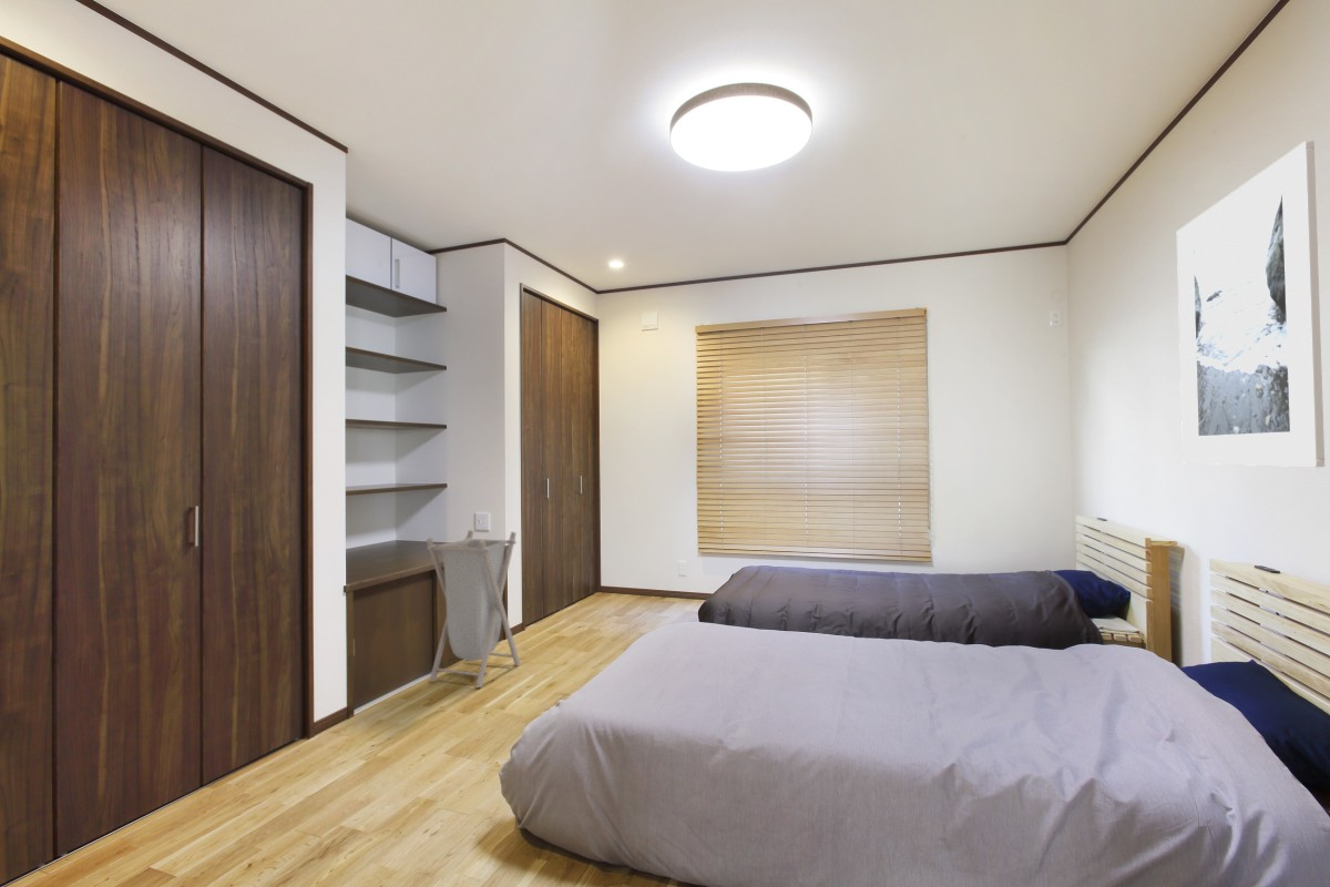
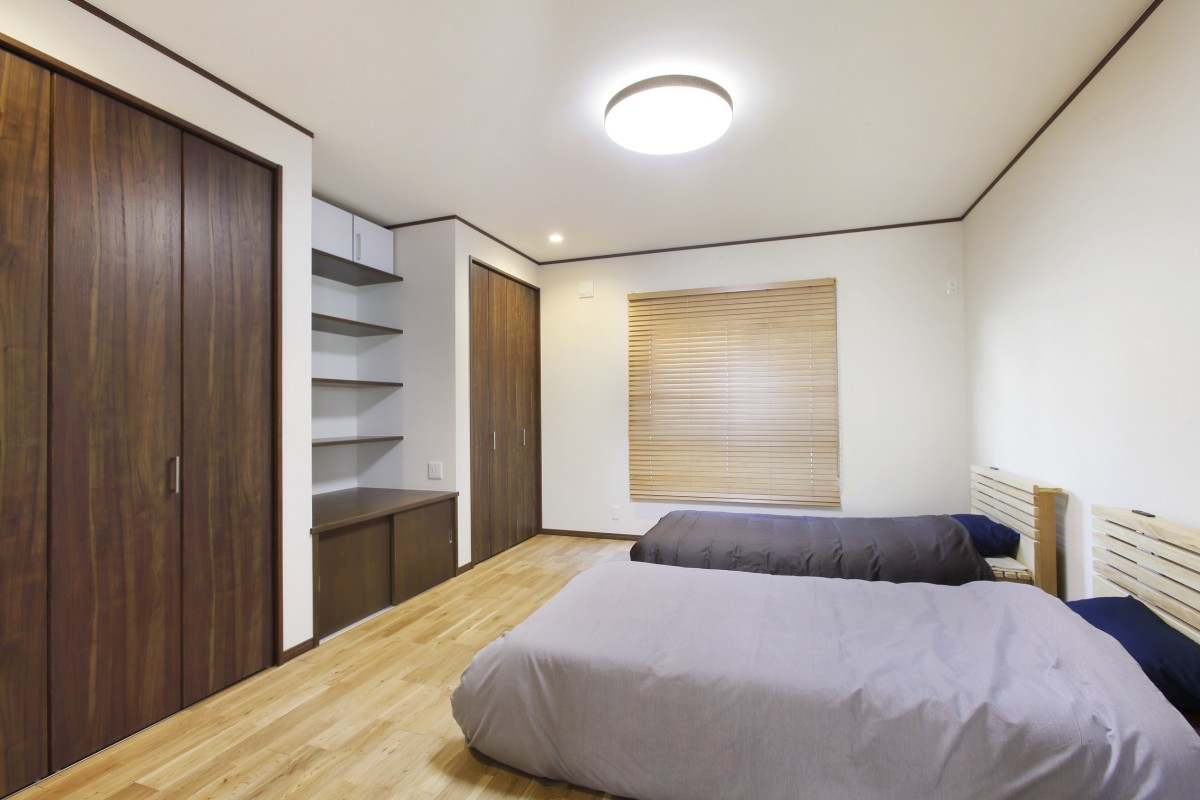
- laundry hamper (474, 603)
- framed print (1237, 328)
